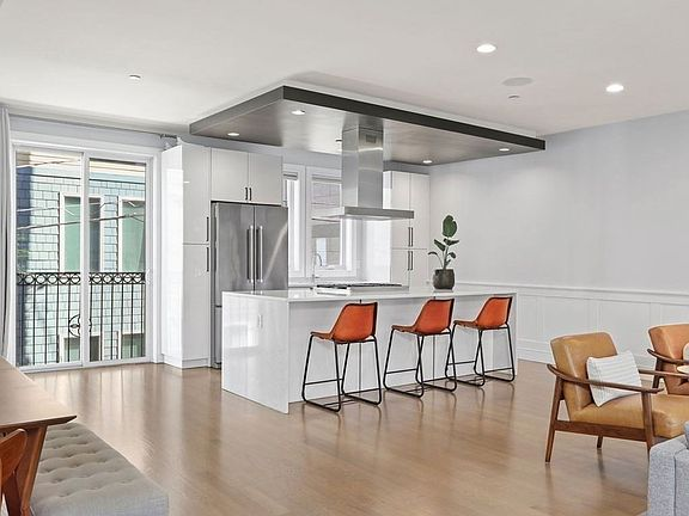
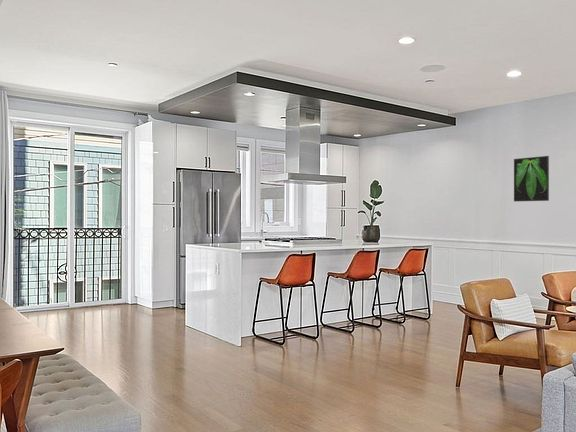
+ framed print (530, 179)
